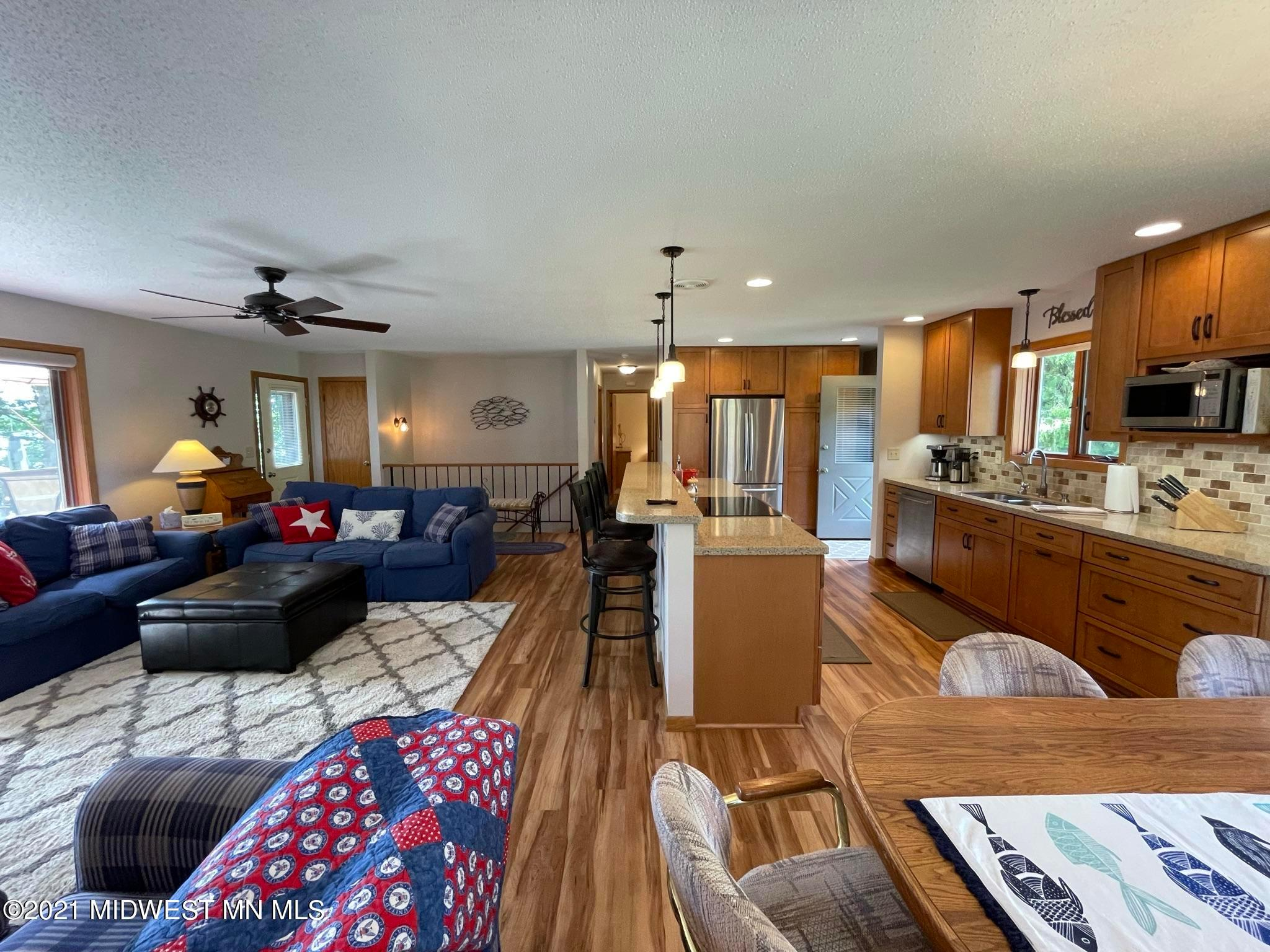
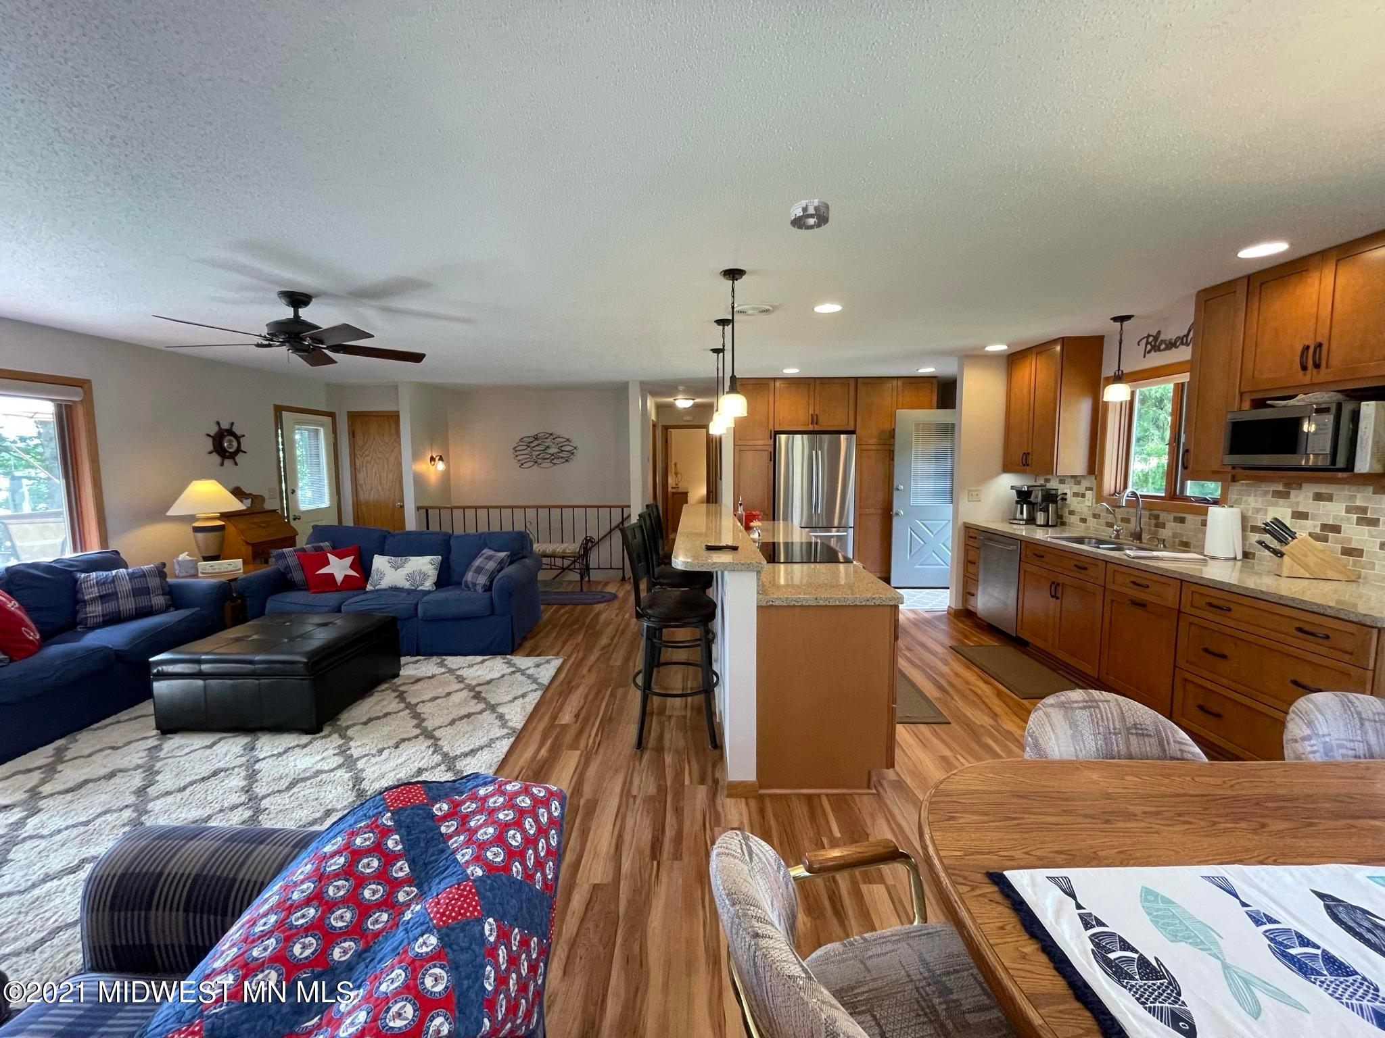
+ smoke detector (809, 214)
